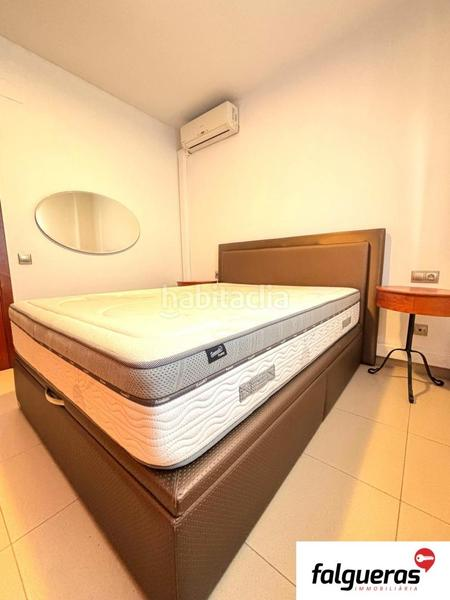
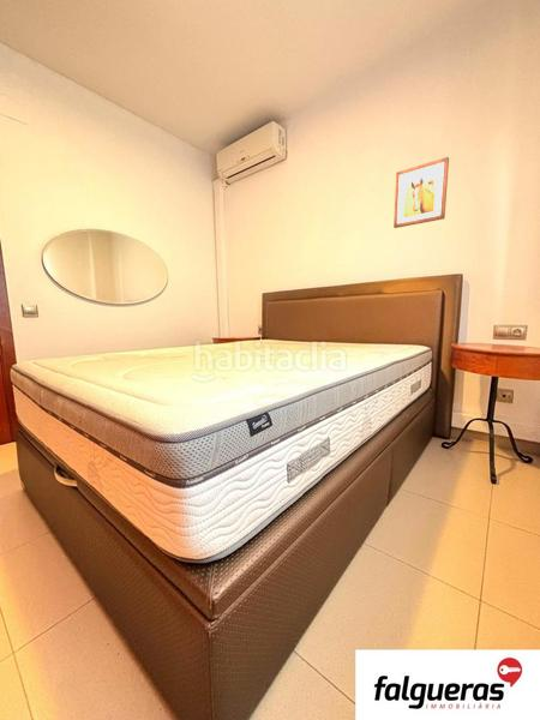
+ wall art (419, 194)
